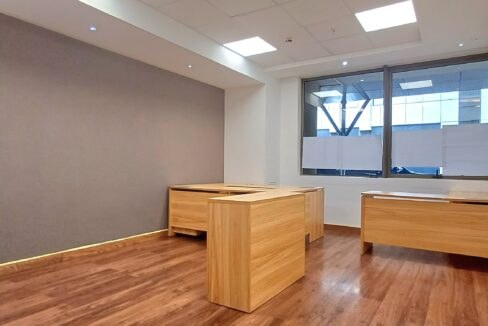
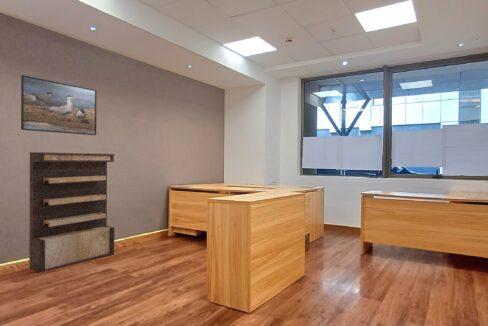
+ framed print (62, 108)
+ bookshelf (75, 207)
